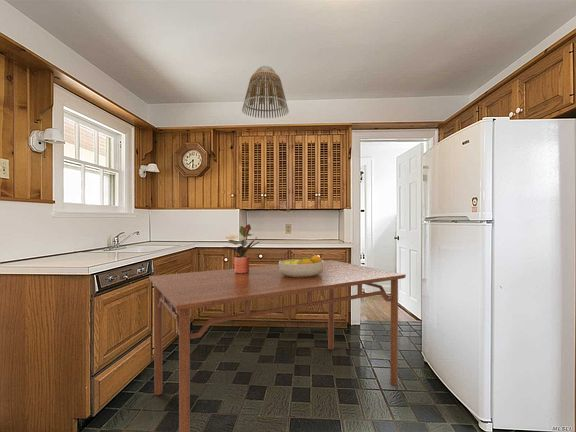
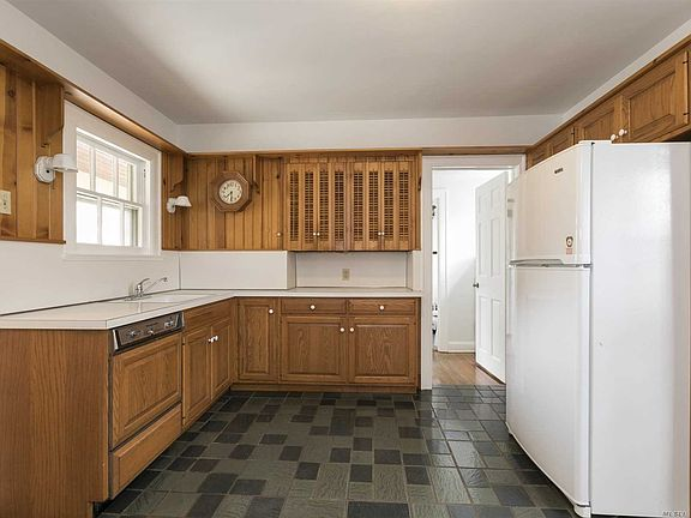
- lamp shade (264, 90)
- fruit bowl (301, 264)
- potted plant (242, 247)
- dining table (275, 312)
